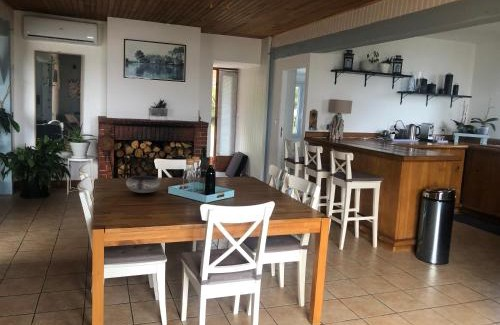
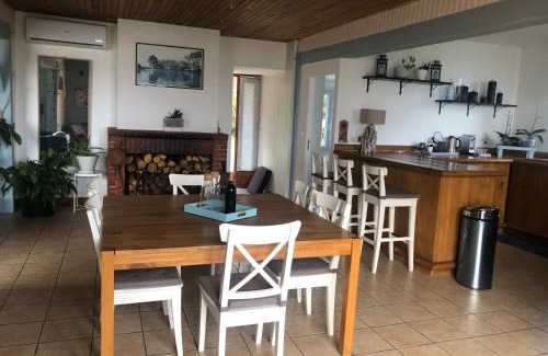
- bowl (143, 185)
